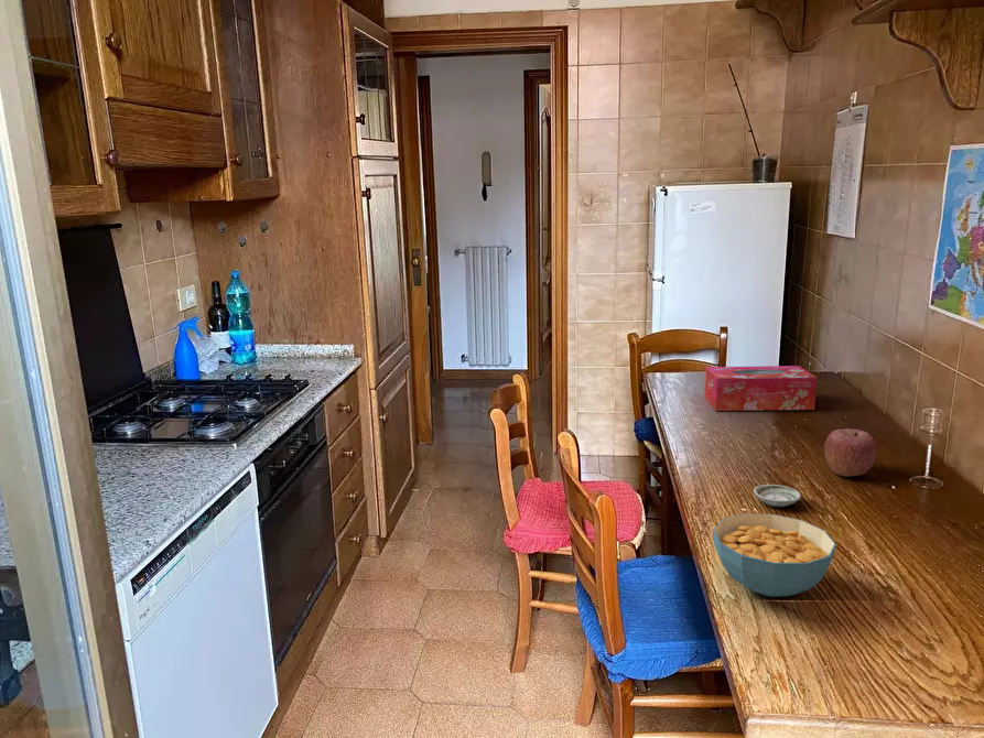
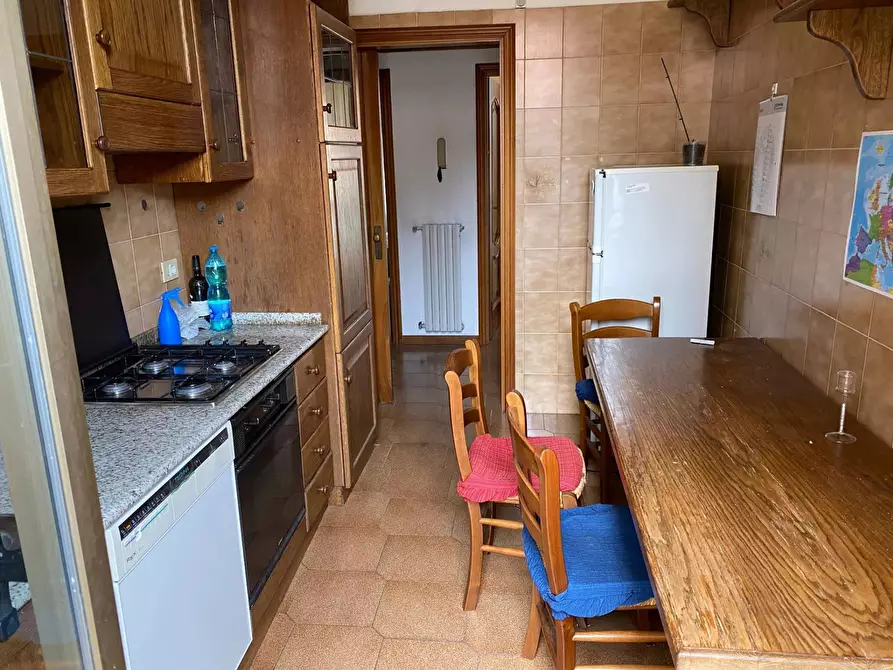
- saucer (776, 497)
- tissue box (758, 387)
- apple (850, 453)
- cereal bowl (770, 562)
